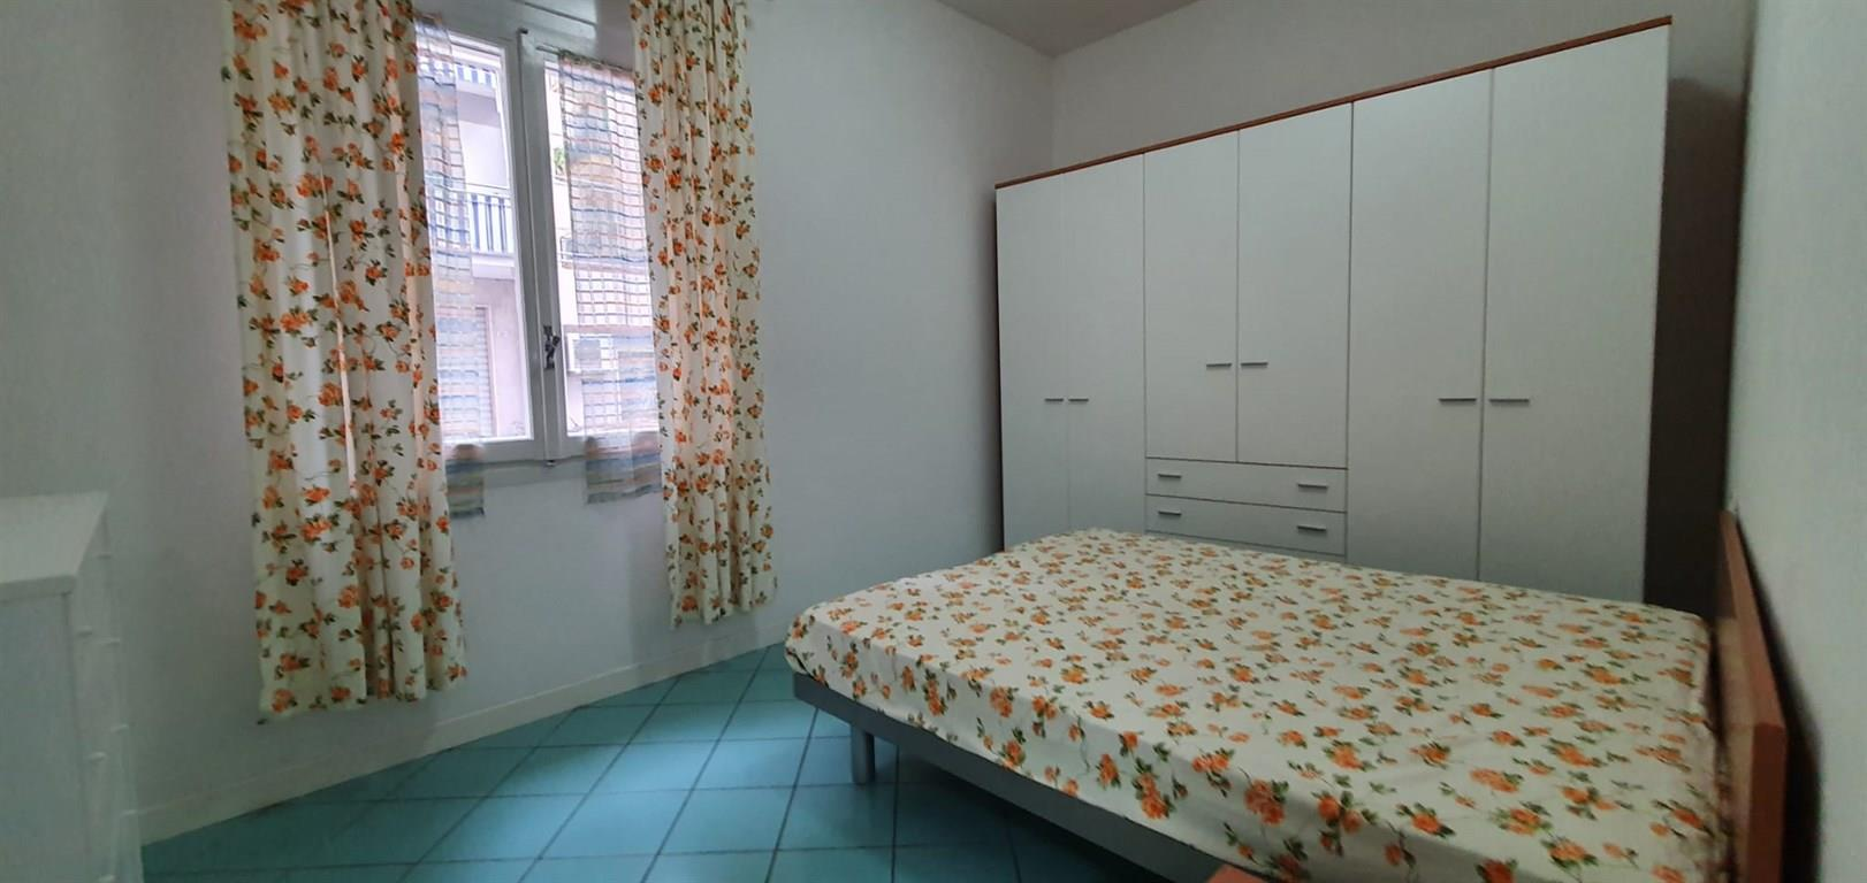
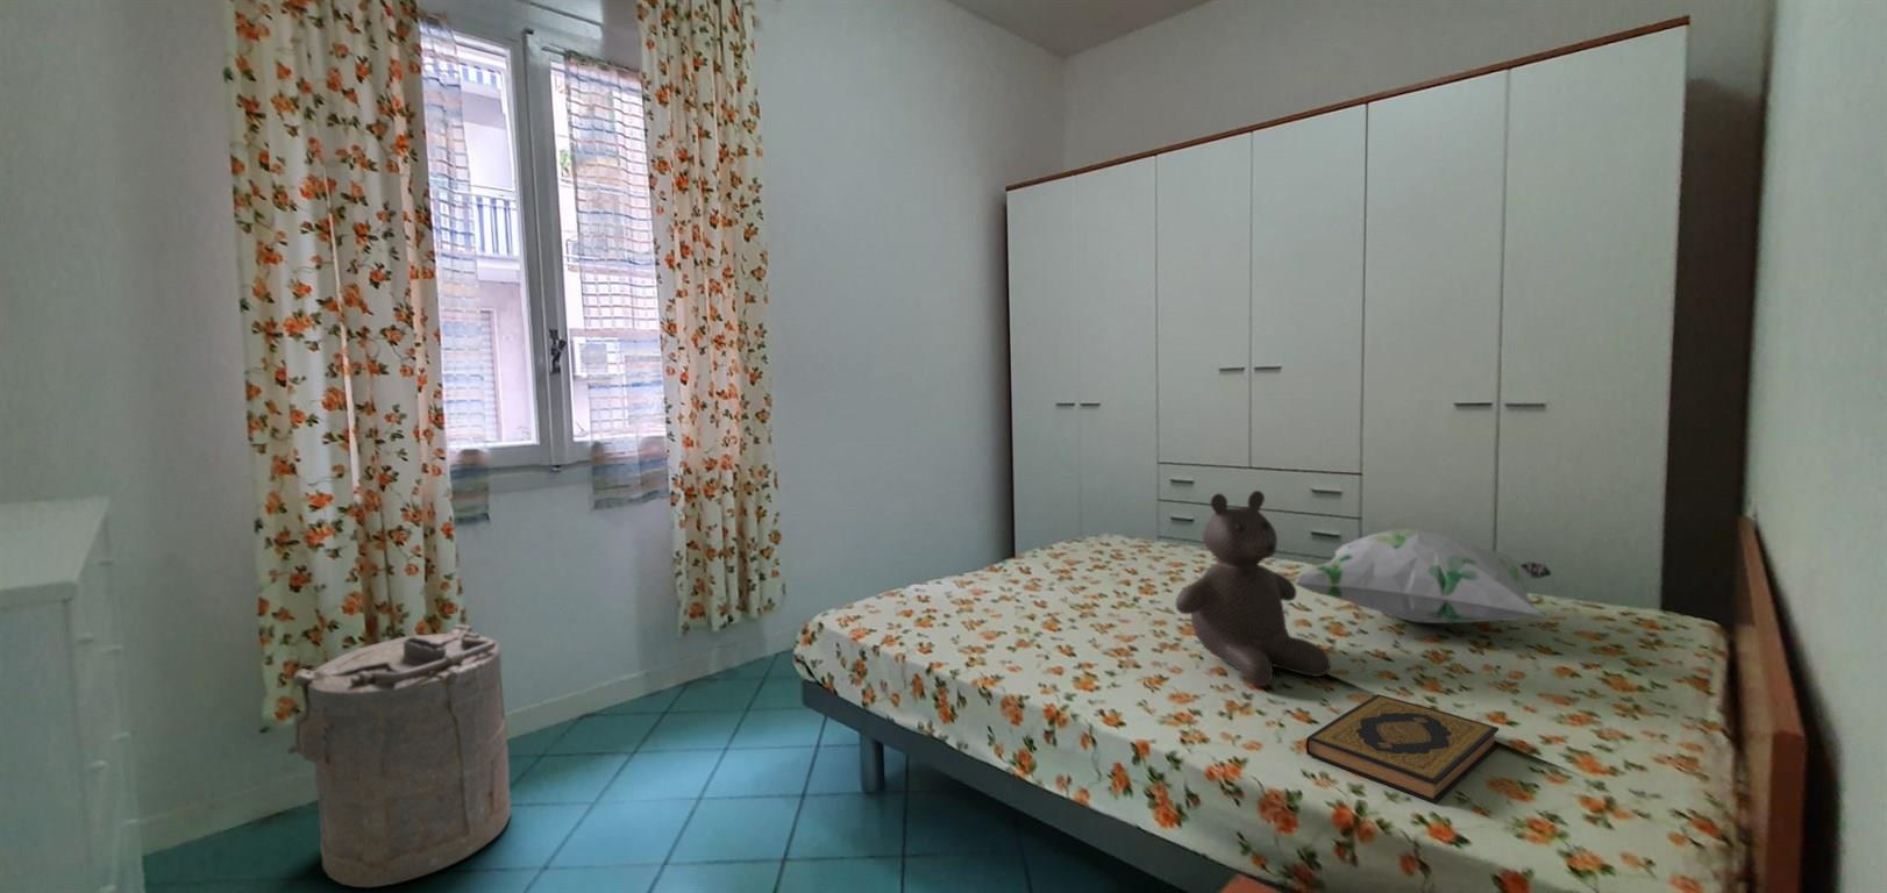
+ decorative pillow (1424, 575)
+ laundry hamper (404, 740)
+ teddy bear (1255, 581)
+ hardback book (1402, 740)
